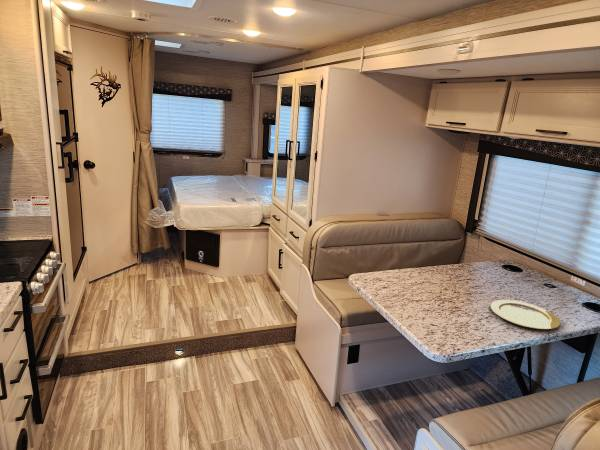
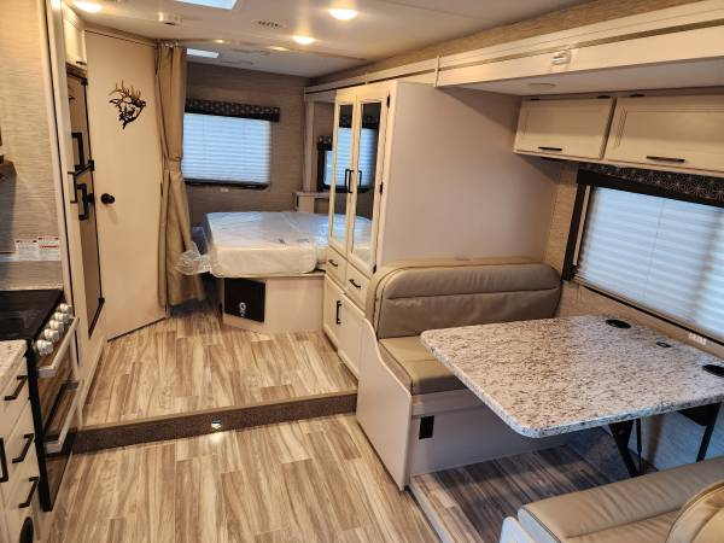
- plate (523, 313)
